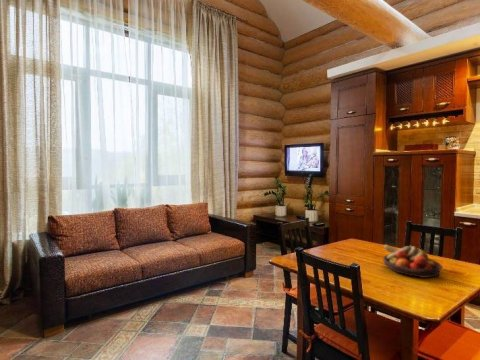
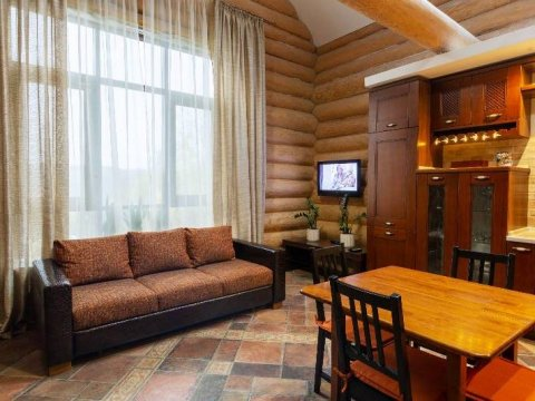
- fruit bowl (410, 259)
